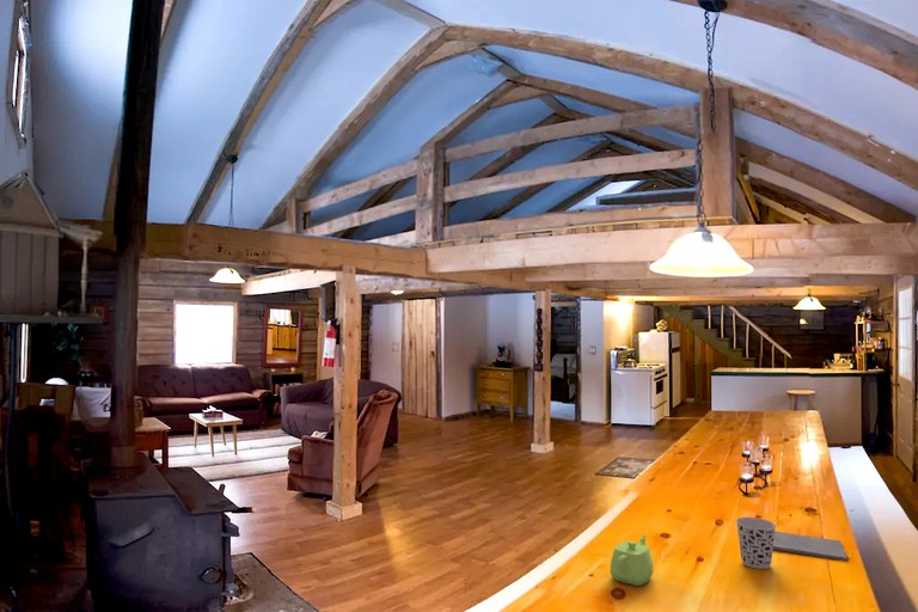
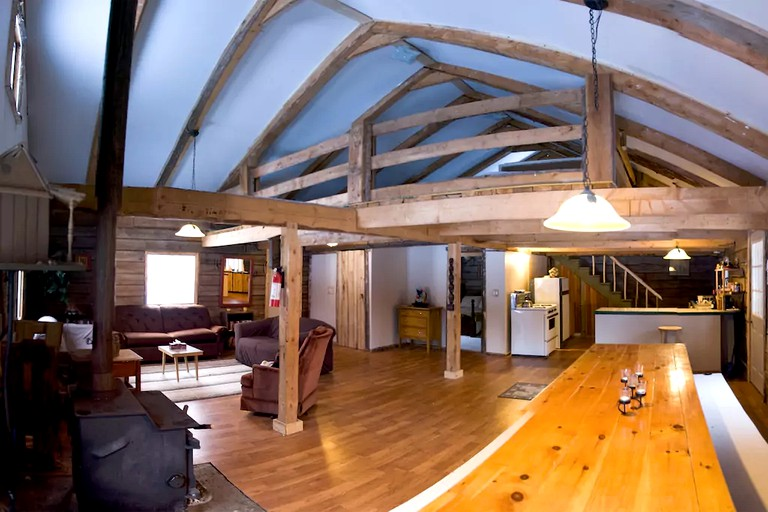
- cup (755, 543)
- teapot (632, 559)
- notepad (804, 544)
